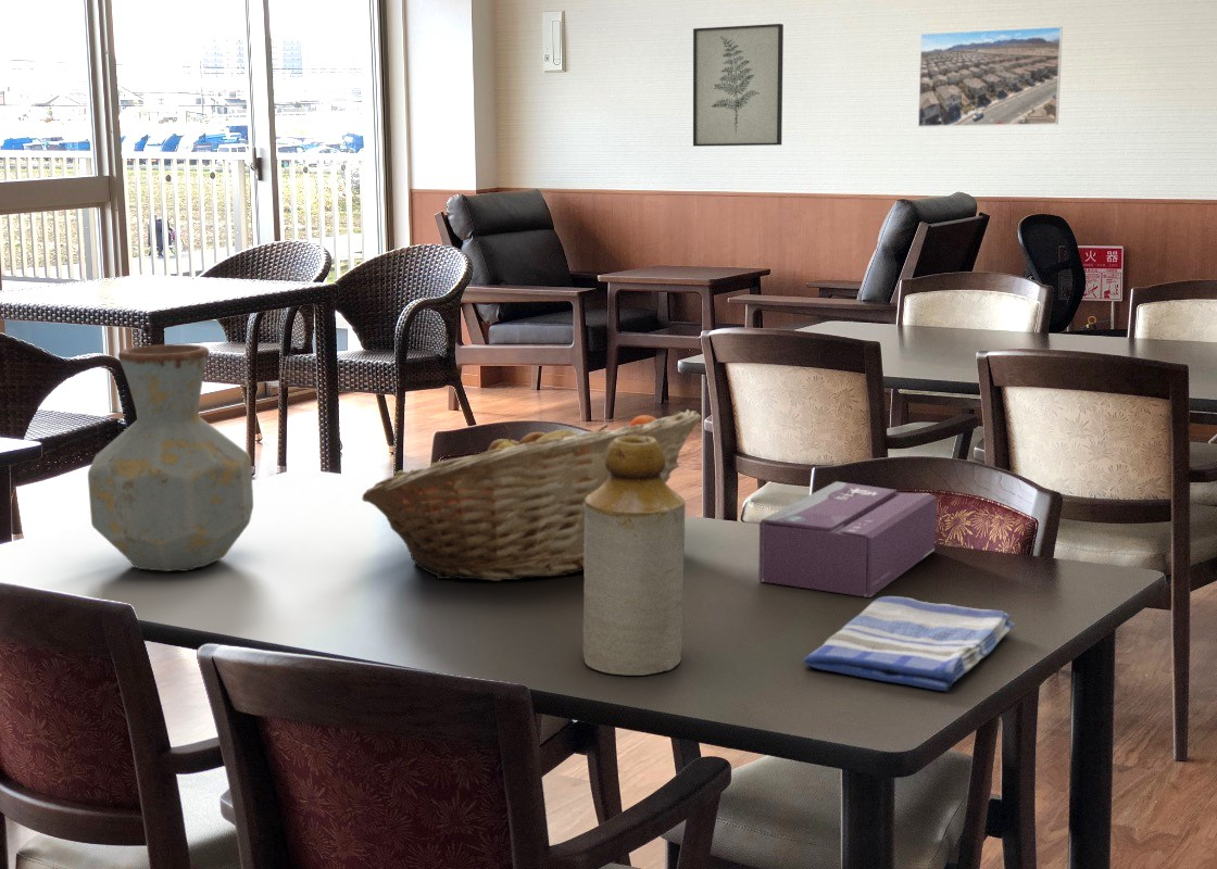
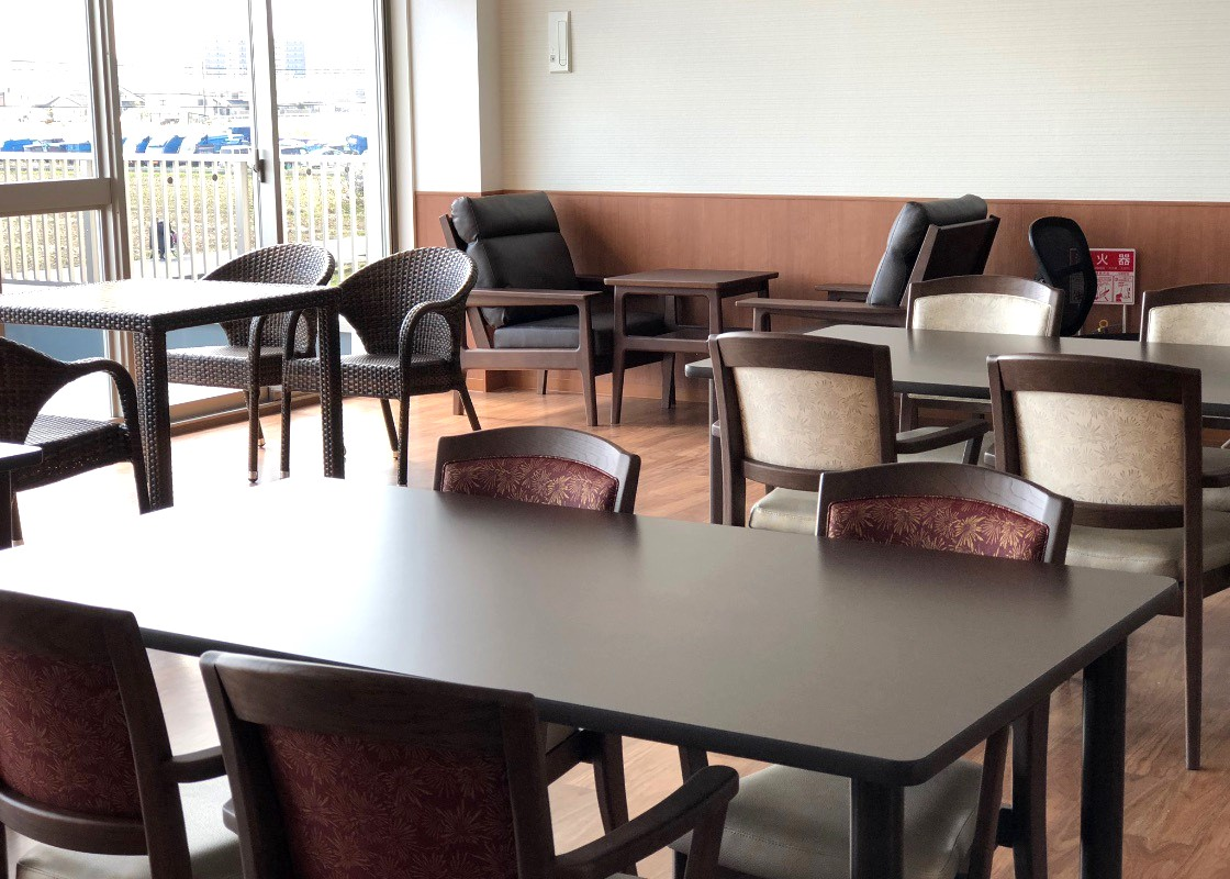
- bottle (632, 550)
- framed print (988, 78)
- tissue box (851, 534)
- wall art (737, 86)
- vase (171, 456)
- dish towel (911, 638)
- fruit basket (539, 482)
